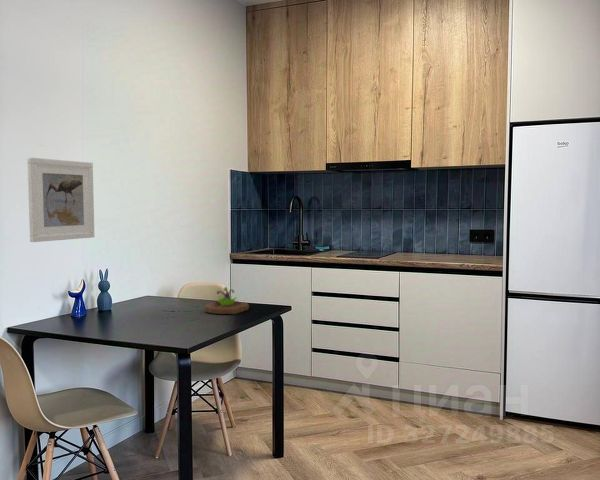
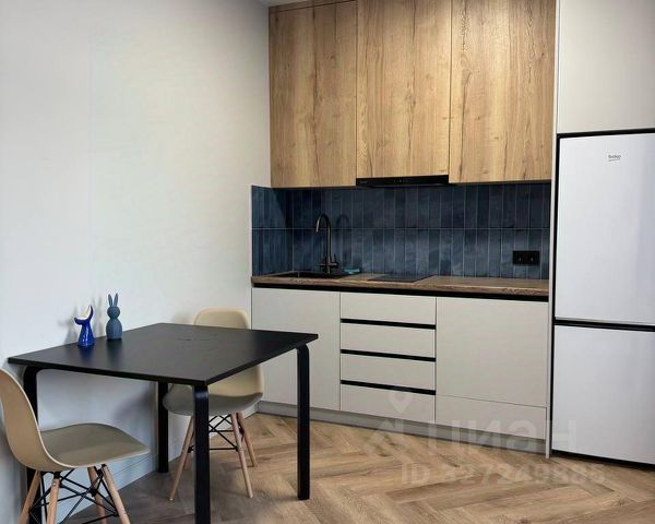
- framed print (63, 200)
- succulent planter (226, 298)
